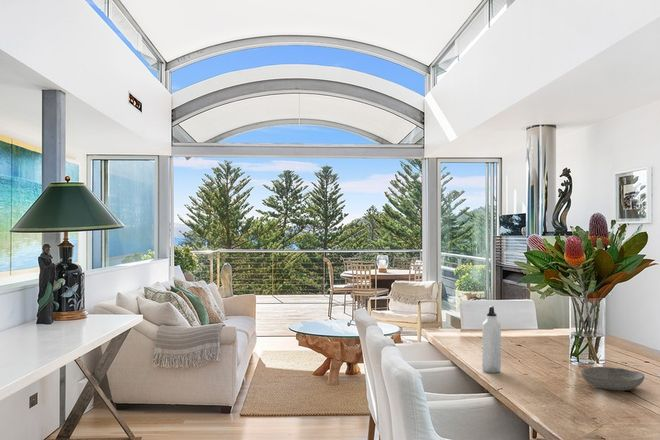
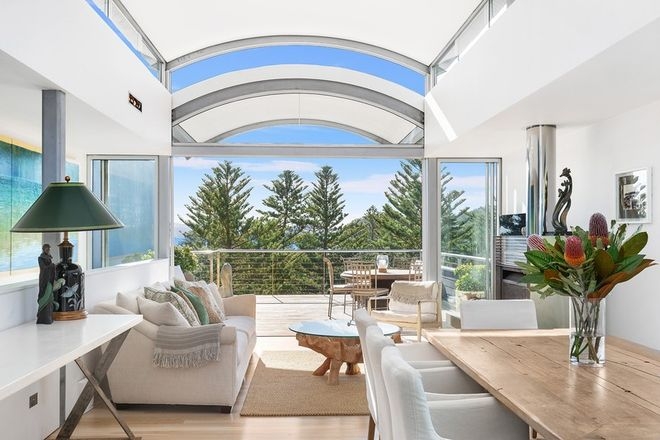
- water bottle (491, 338)
- bowl (612, 379)
